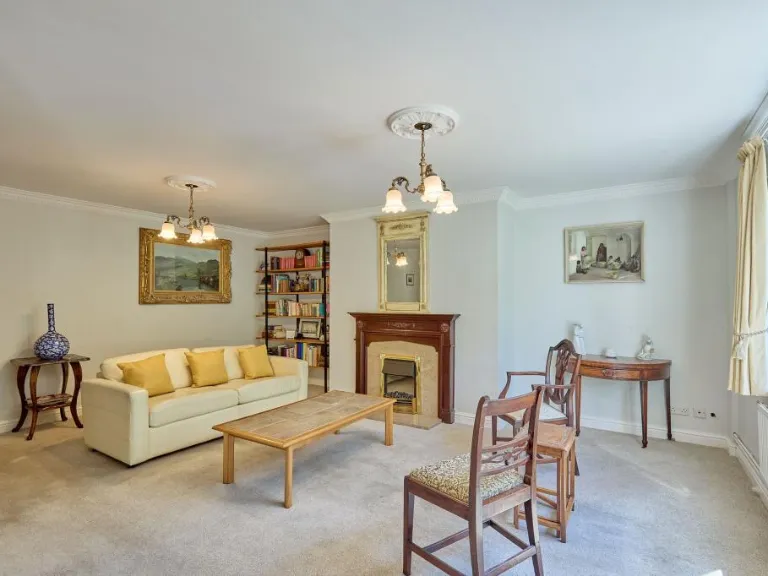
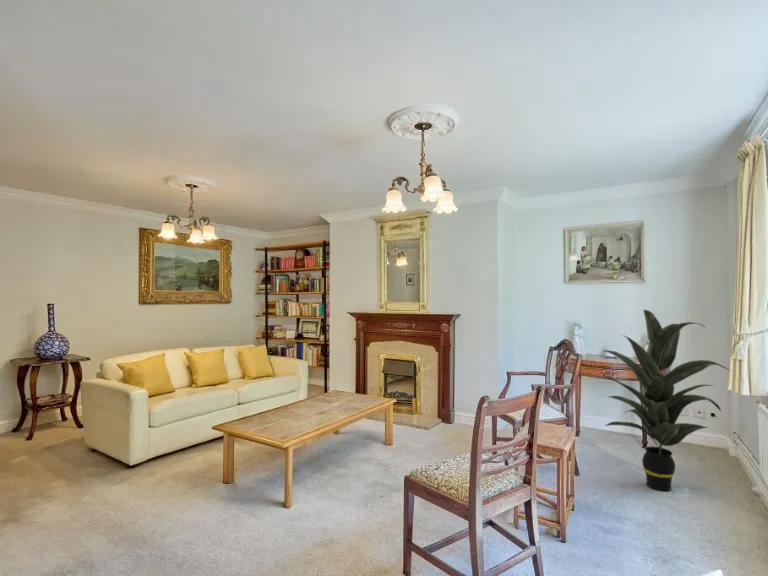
+ indoor plant (658, 396)
